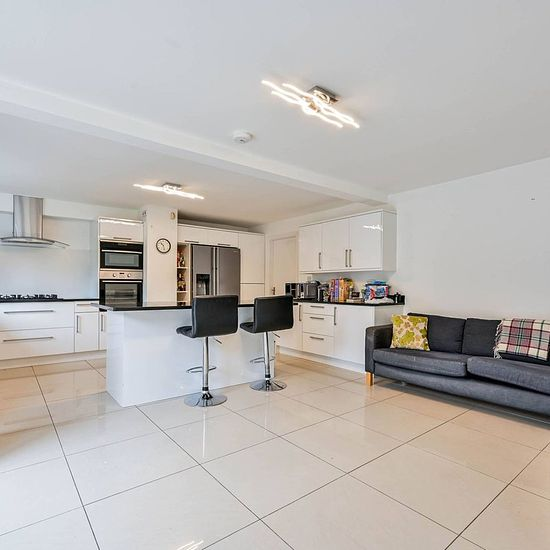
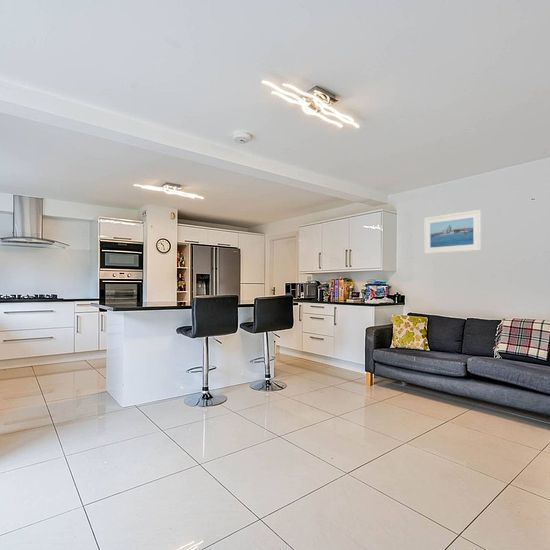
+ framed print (451, 233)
